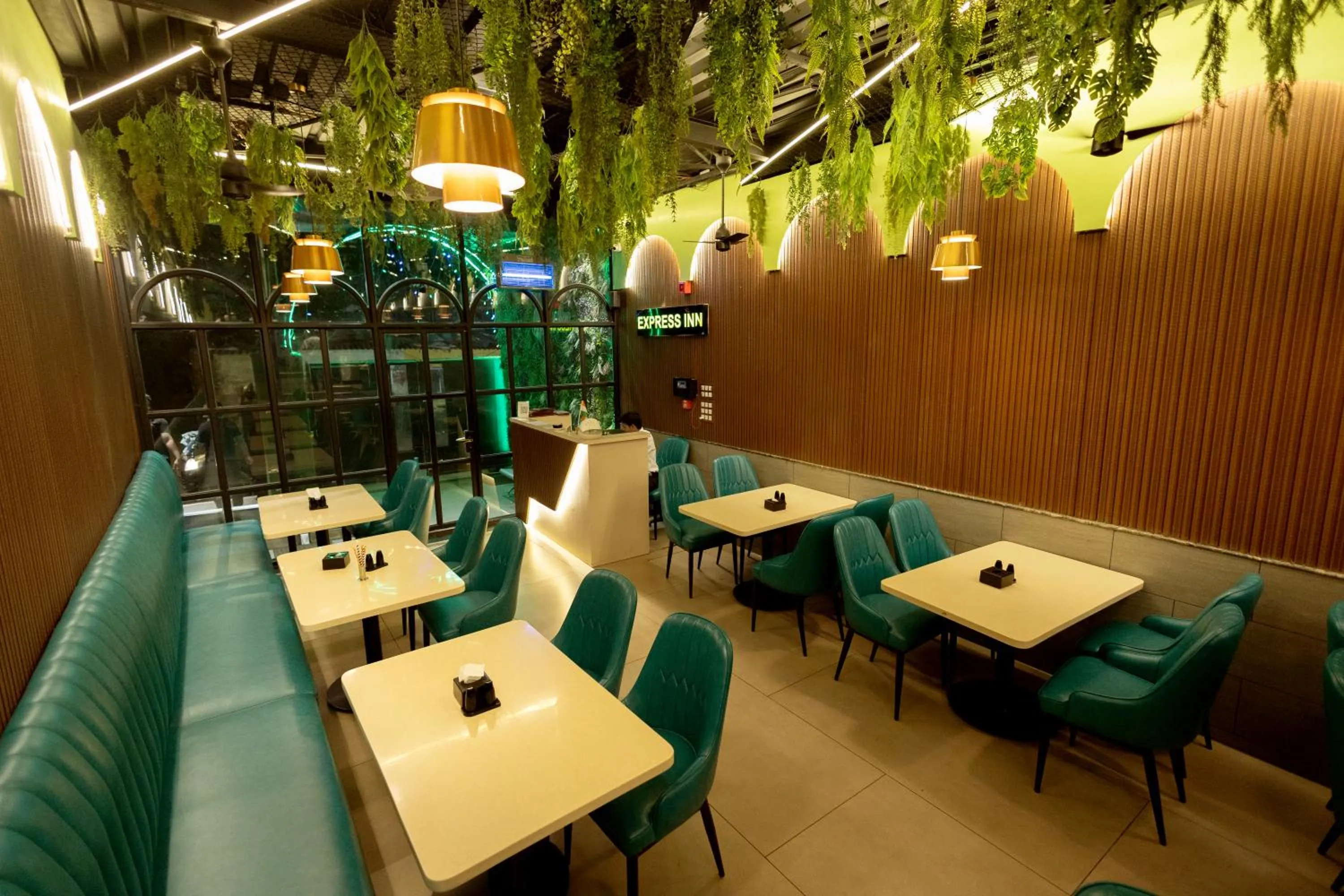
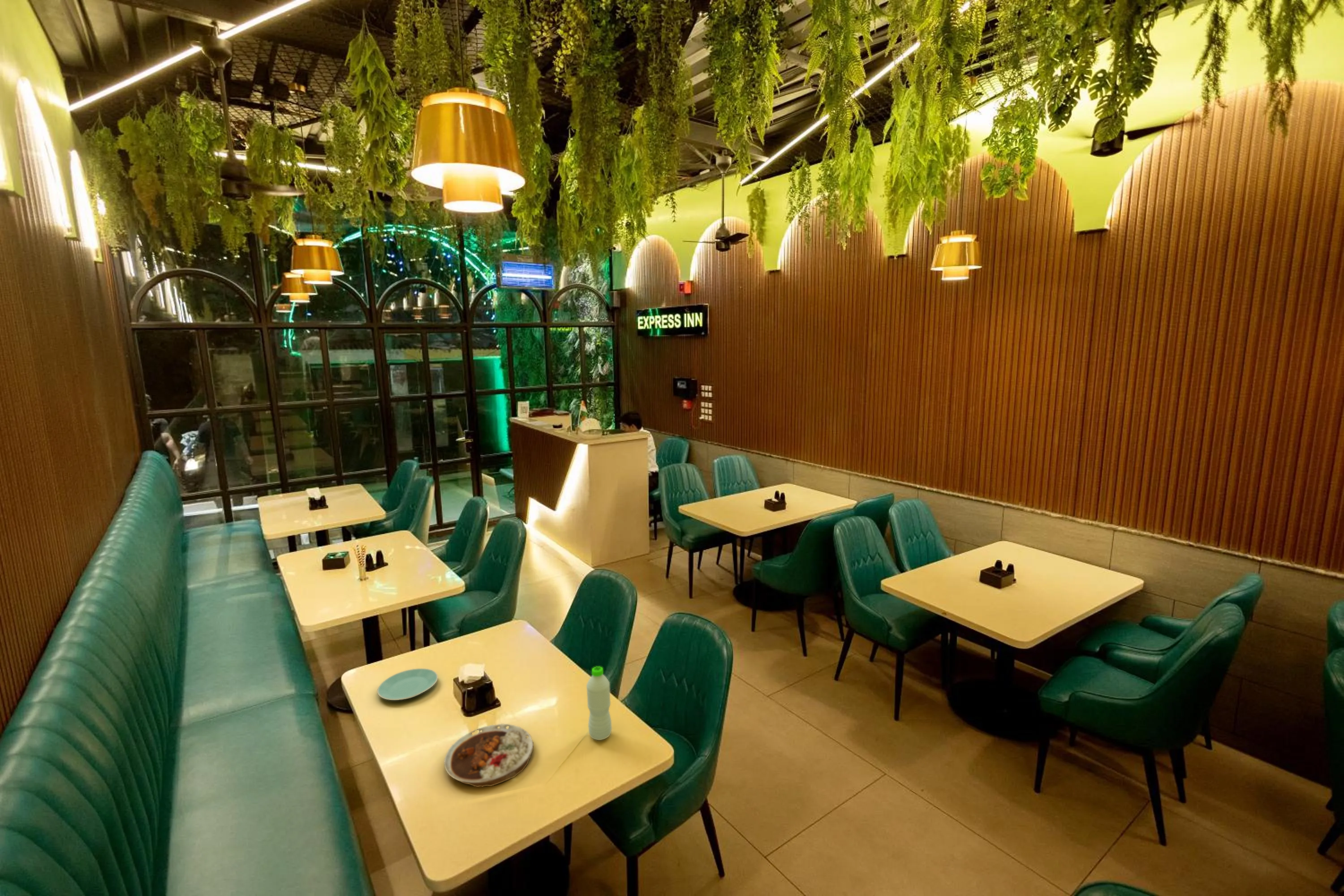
+ plate (490, 751)
+ water bottle (599, 702)
+ plate (408, 686)
